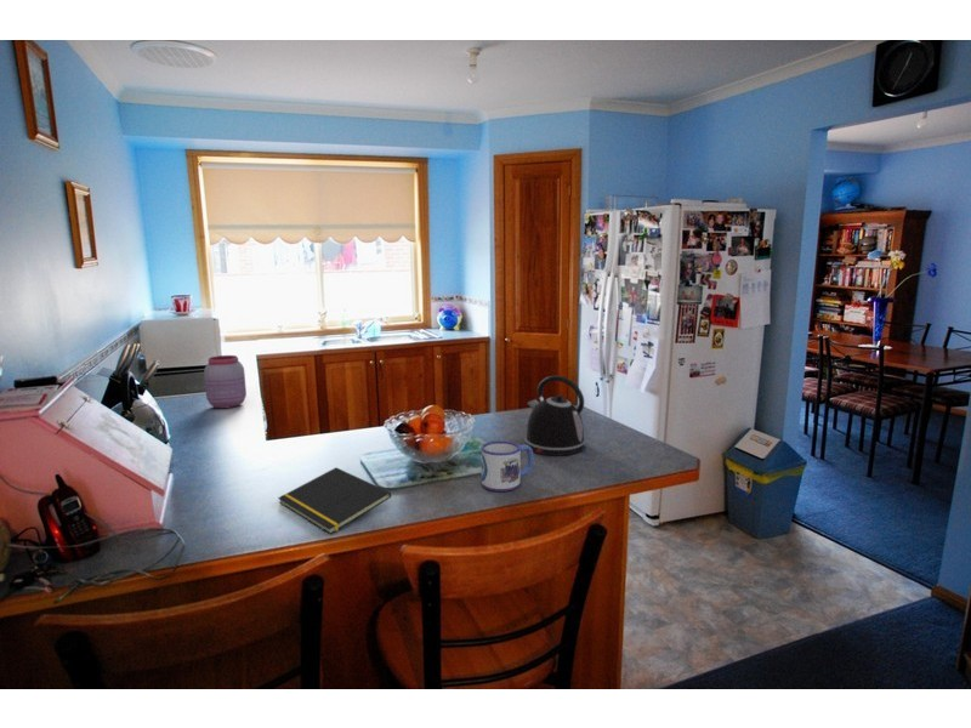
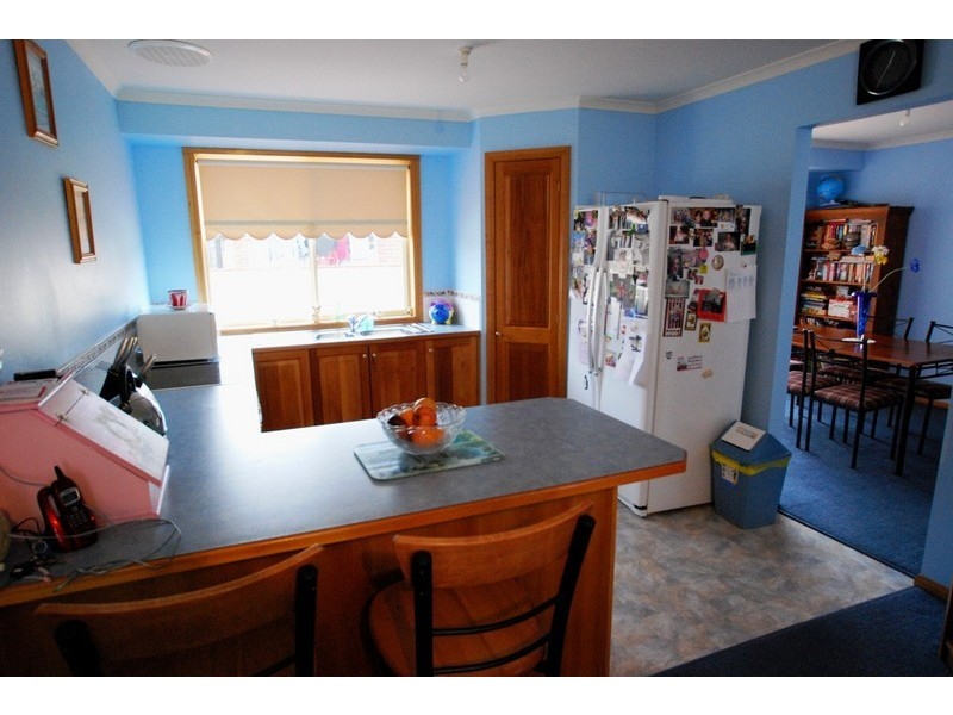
- notepad (334, 497)
- mug (507, 463)
- kettle (556, 410)
- jar (225, 381)
